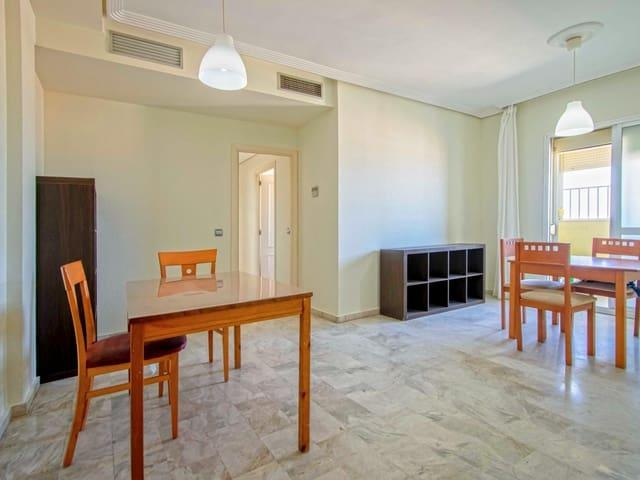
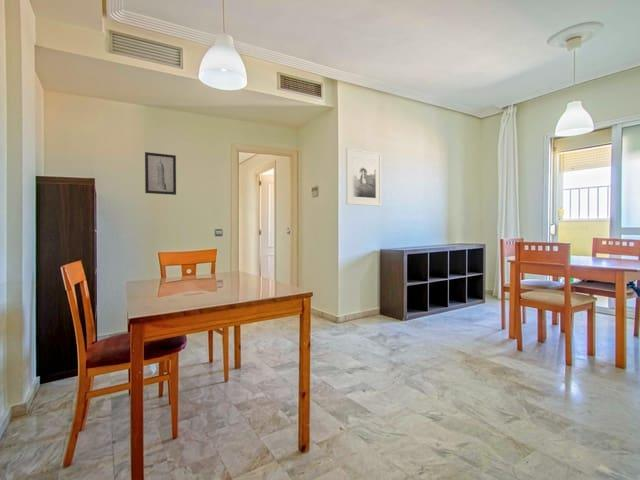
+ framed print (364, 177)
+ wall art (160, 173)
